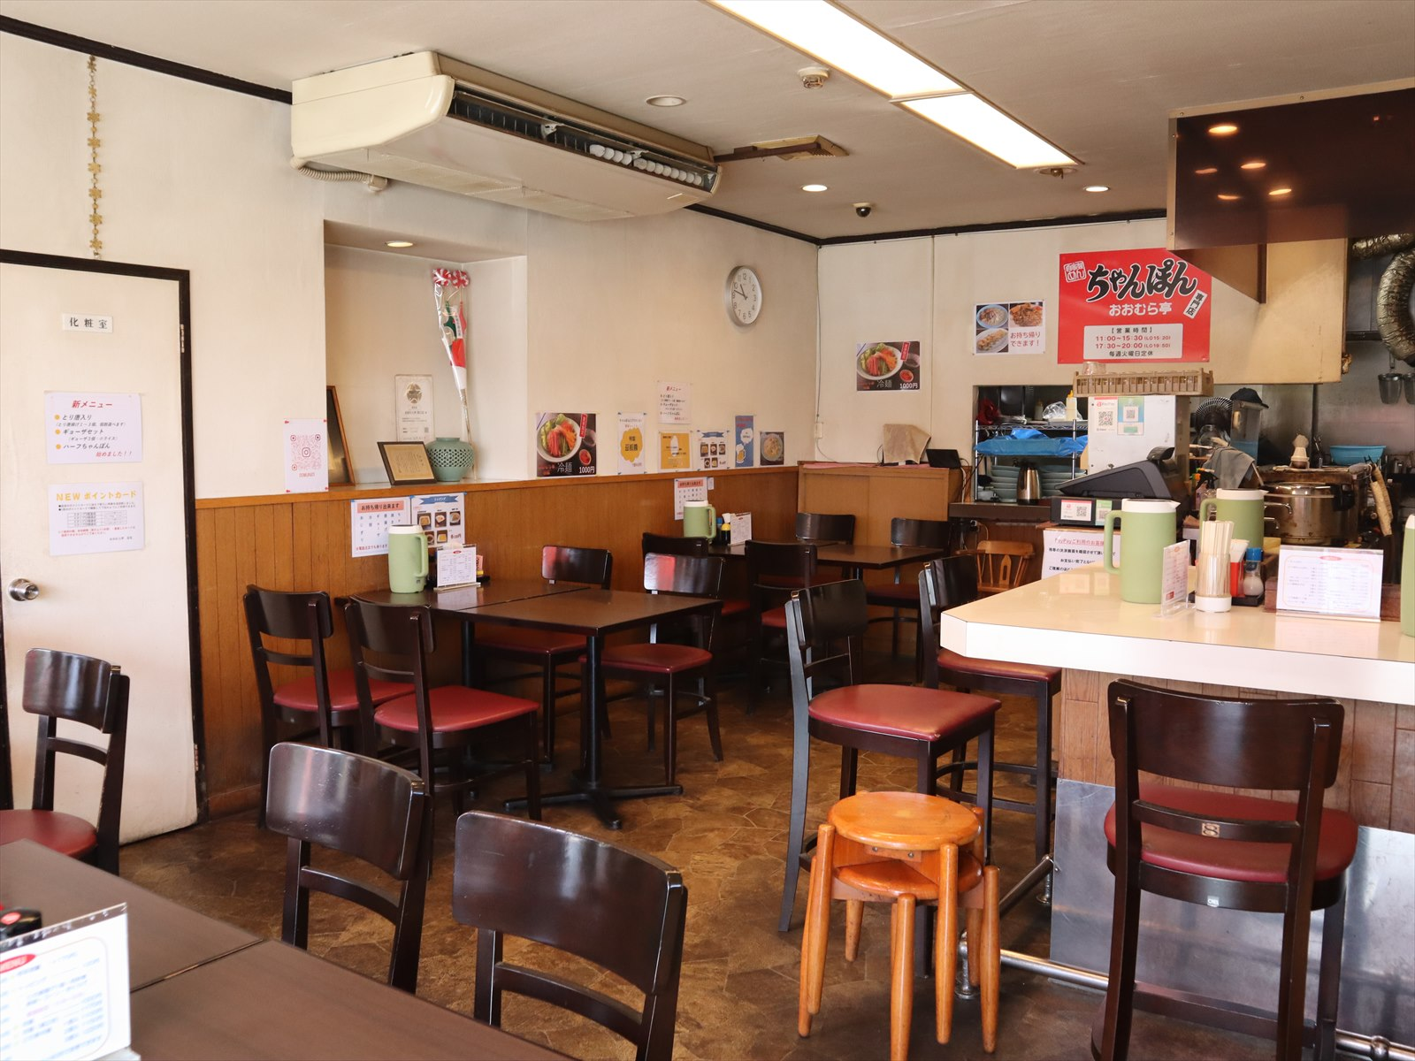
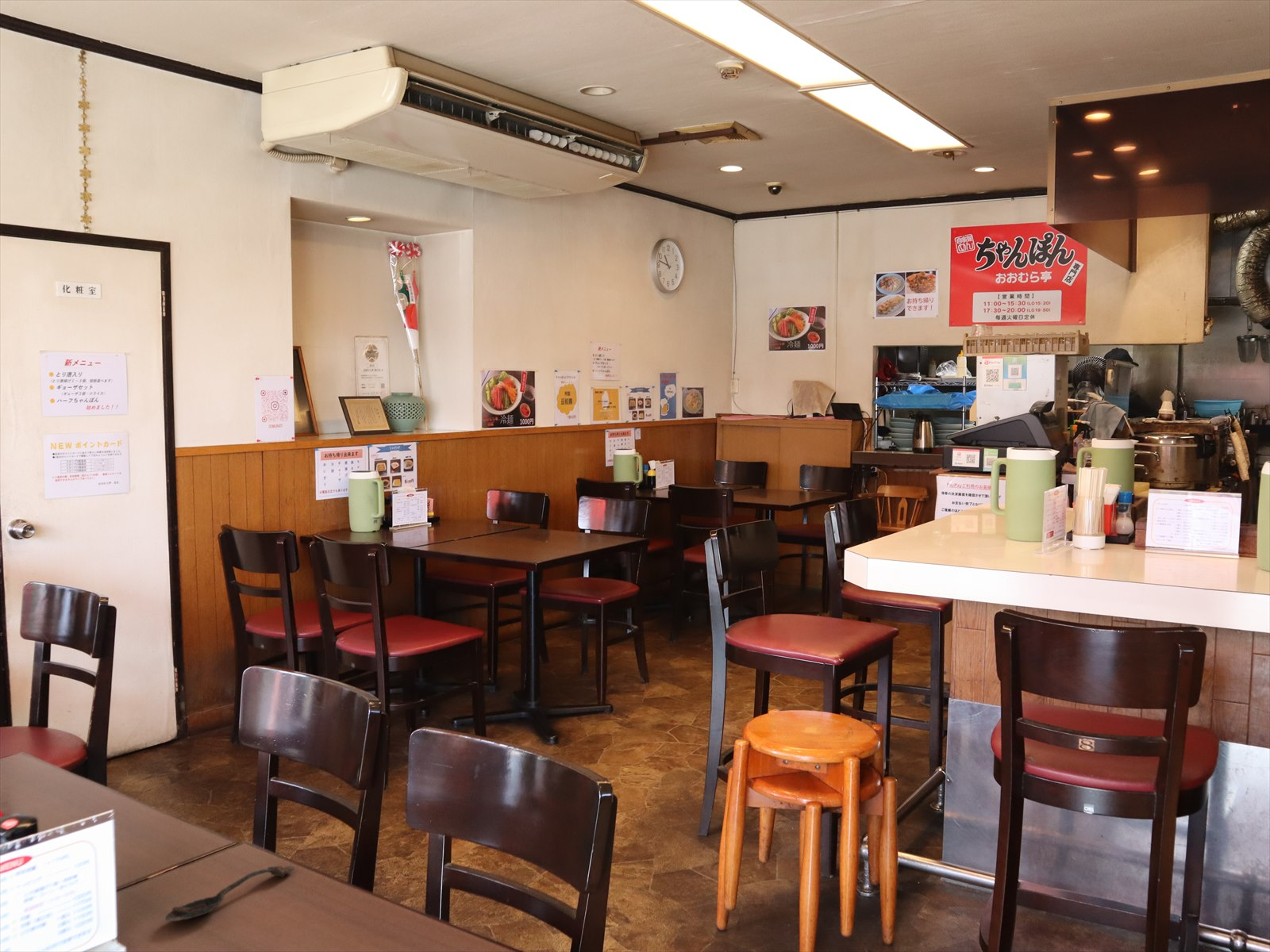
+ spoon (234, 888)
